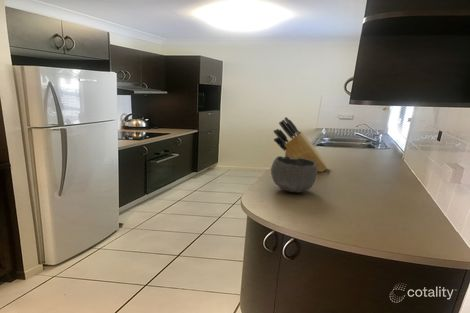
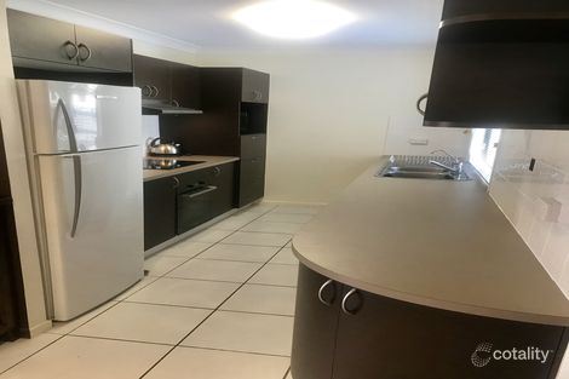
- knife block (301, 143)
- bowl (293, 174)
